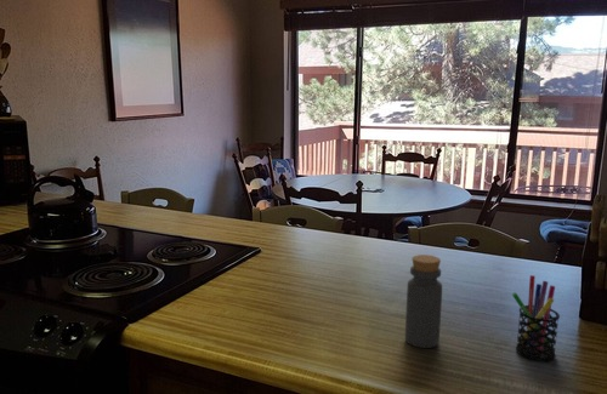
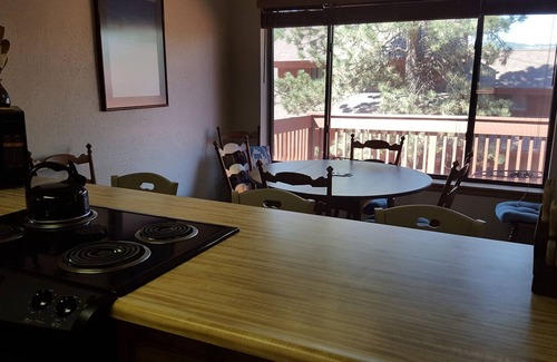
- bottle (424, 299)
- pen holder (533, 316)
